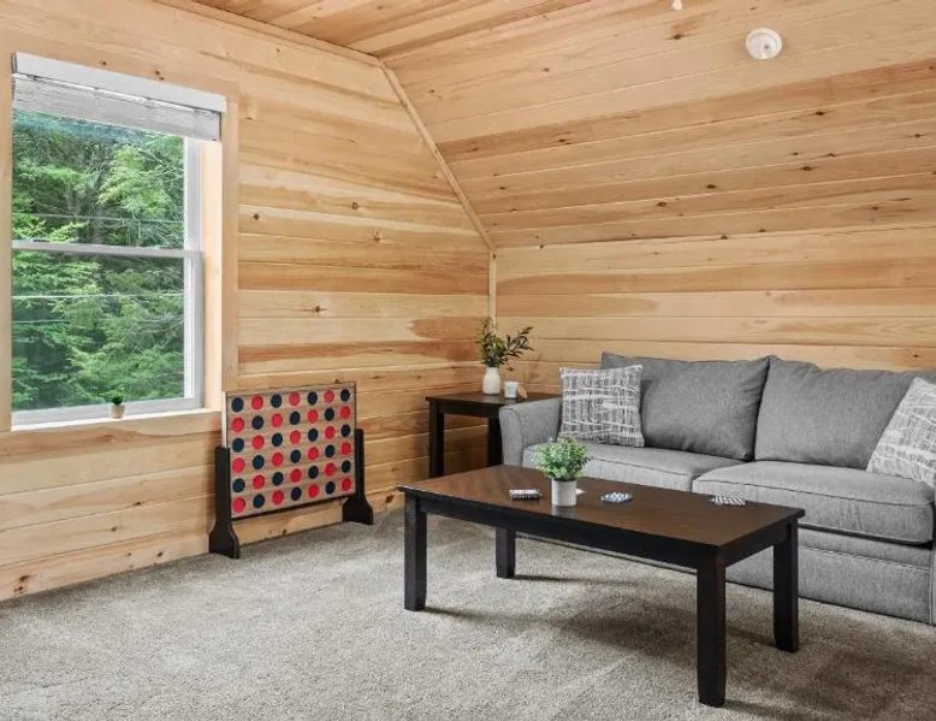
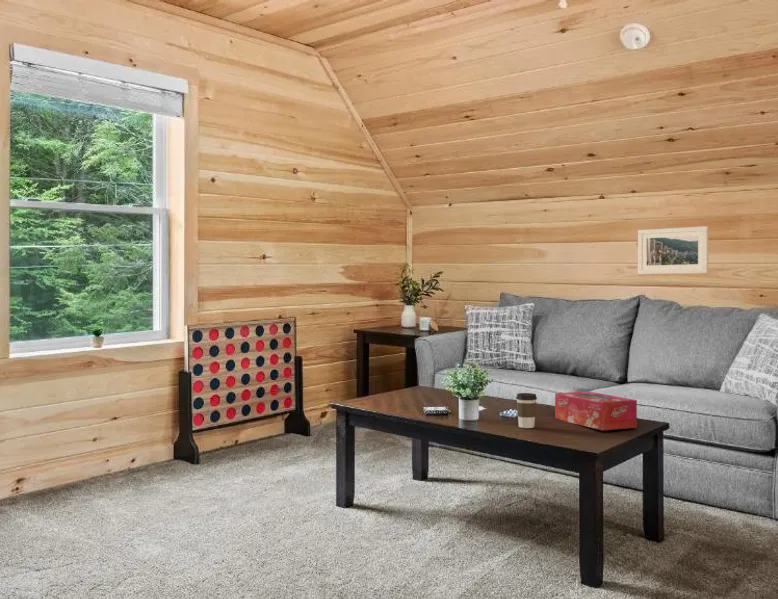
+ tissue box (594, 409)
+ coffee cup (526, 410)
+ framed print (672, 251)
